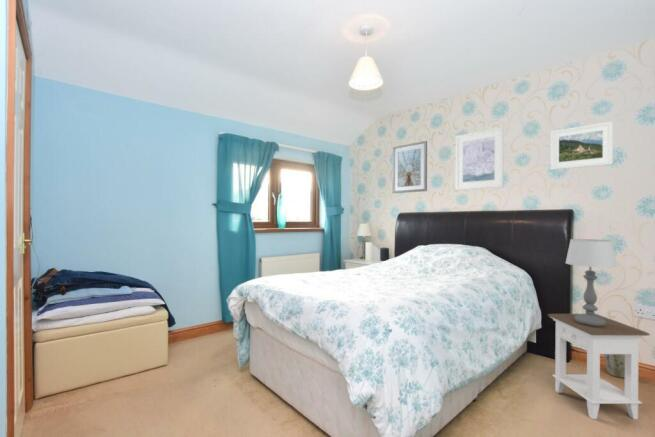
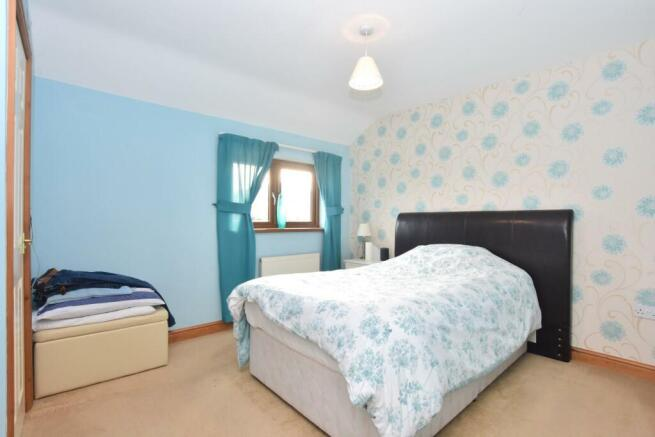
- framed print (478, 160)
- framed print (580, 147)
- picture frame (408, 168)
- plant pot (616, 360)
- table lamp (590, 281)
- nightstand (593, 363)
